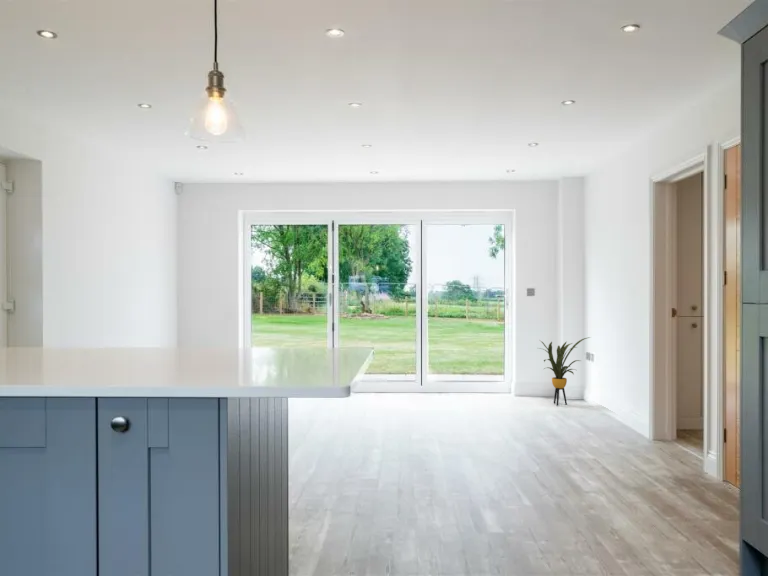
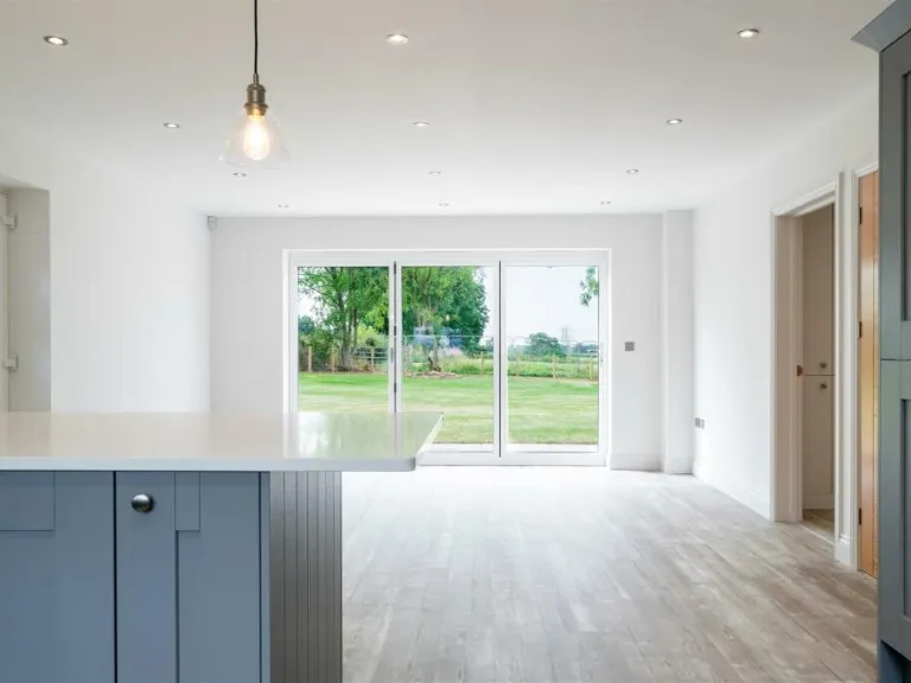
- house plant (562, 371)
